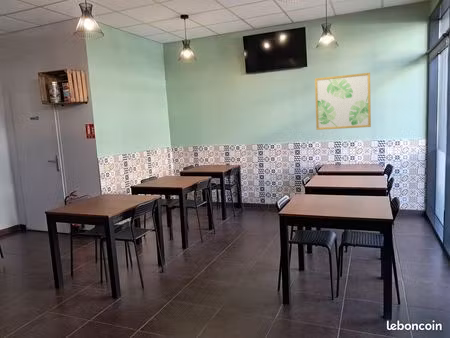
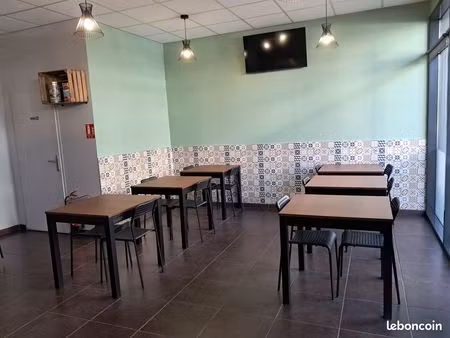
- wall art (342, 102)
